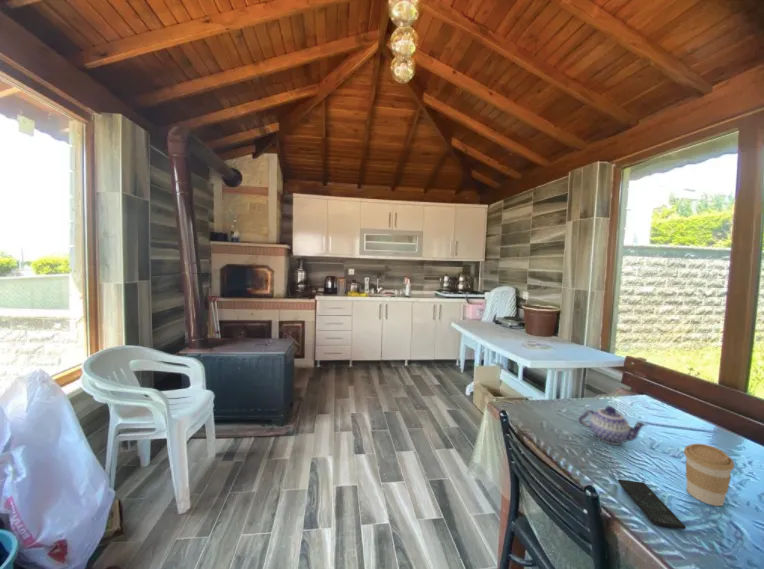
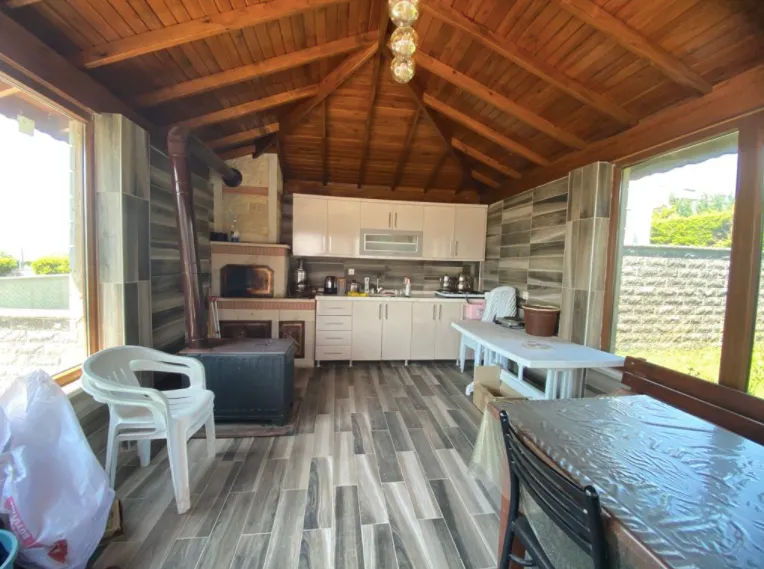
- coffee cup (706, 473)
- smartphone (648, 501)
- teapot (610, 423)
